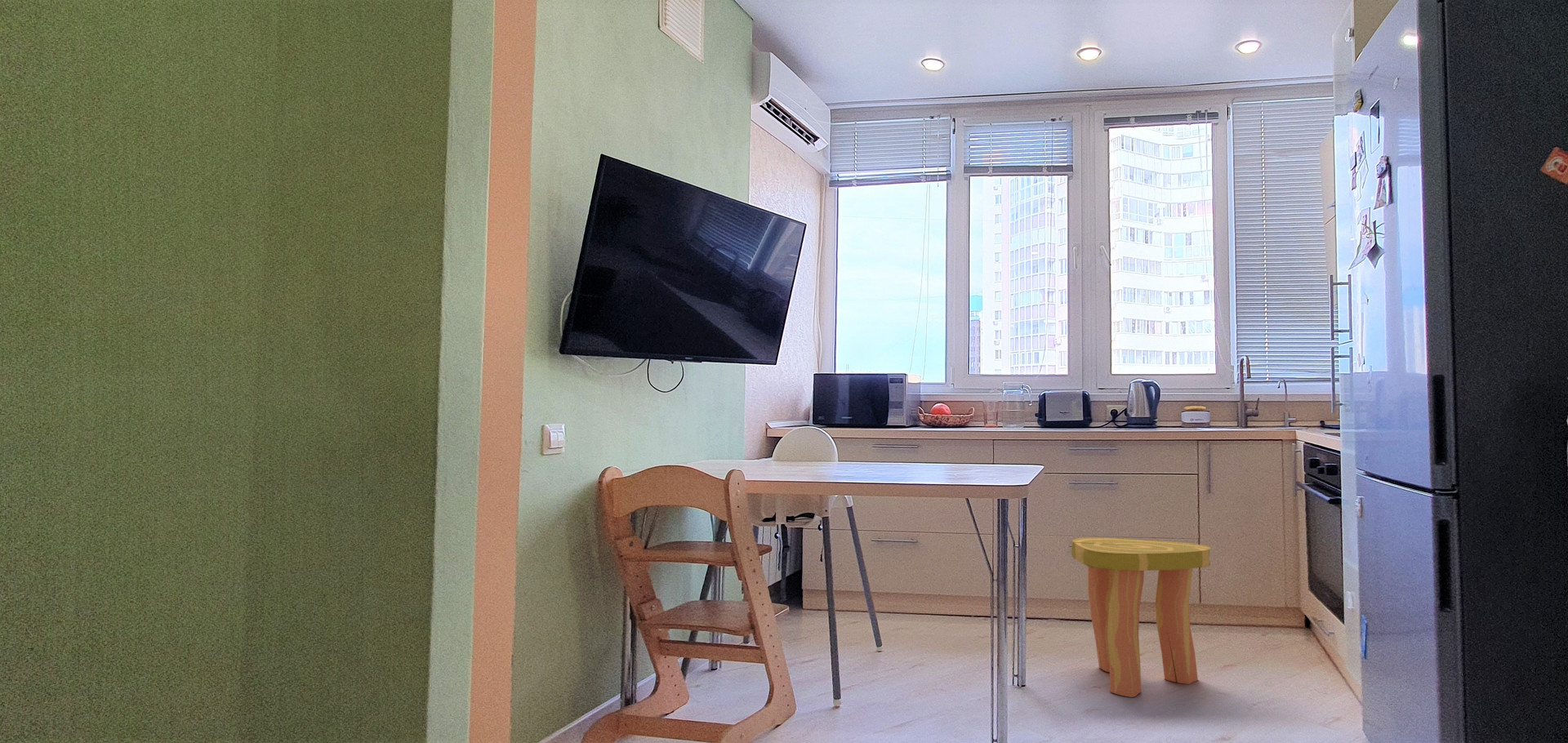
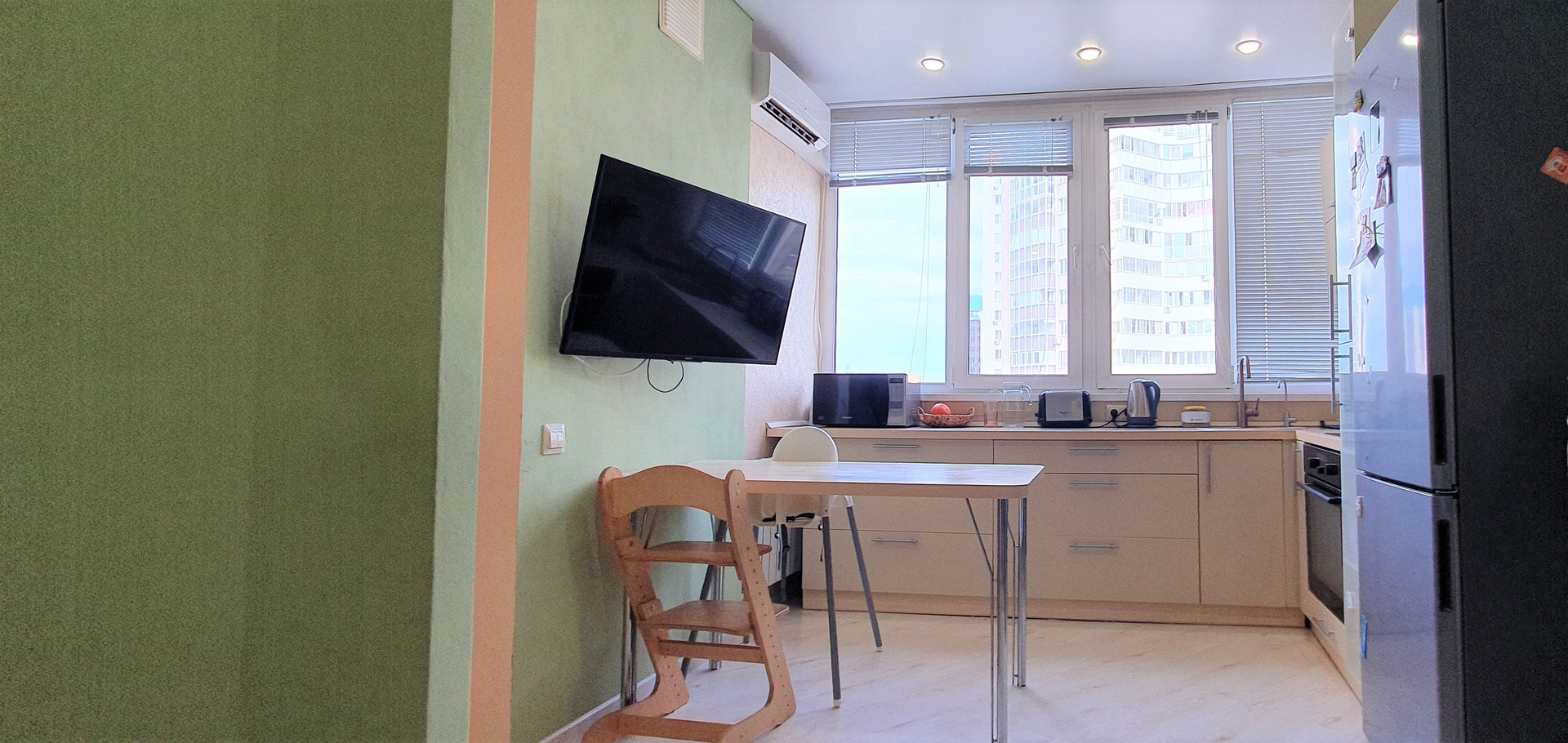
- stool (1132, 613)
